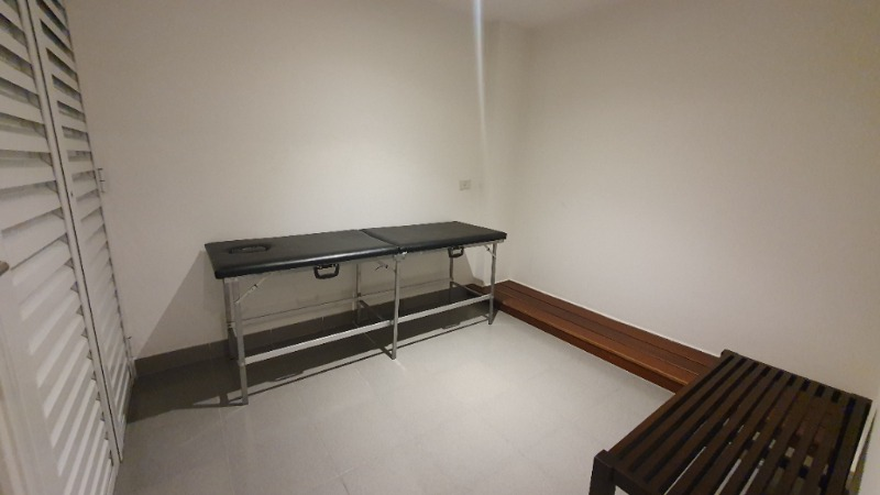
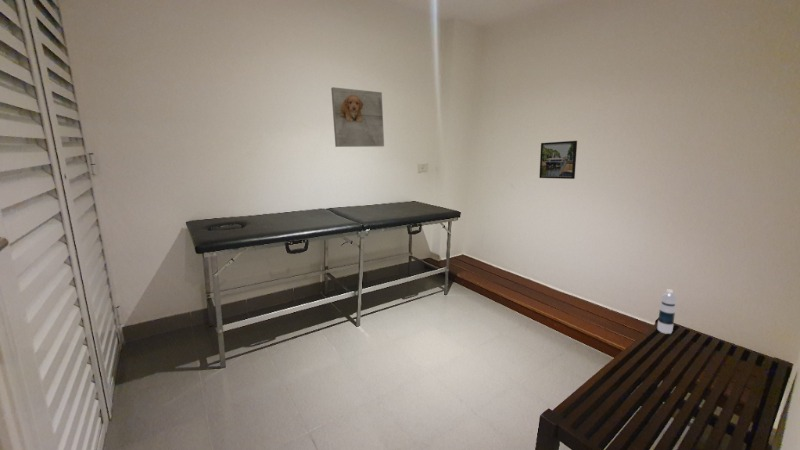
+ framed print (557, 160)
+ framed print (359, 118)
+ water bottle (667, 311)
